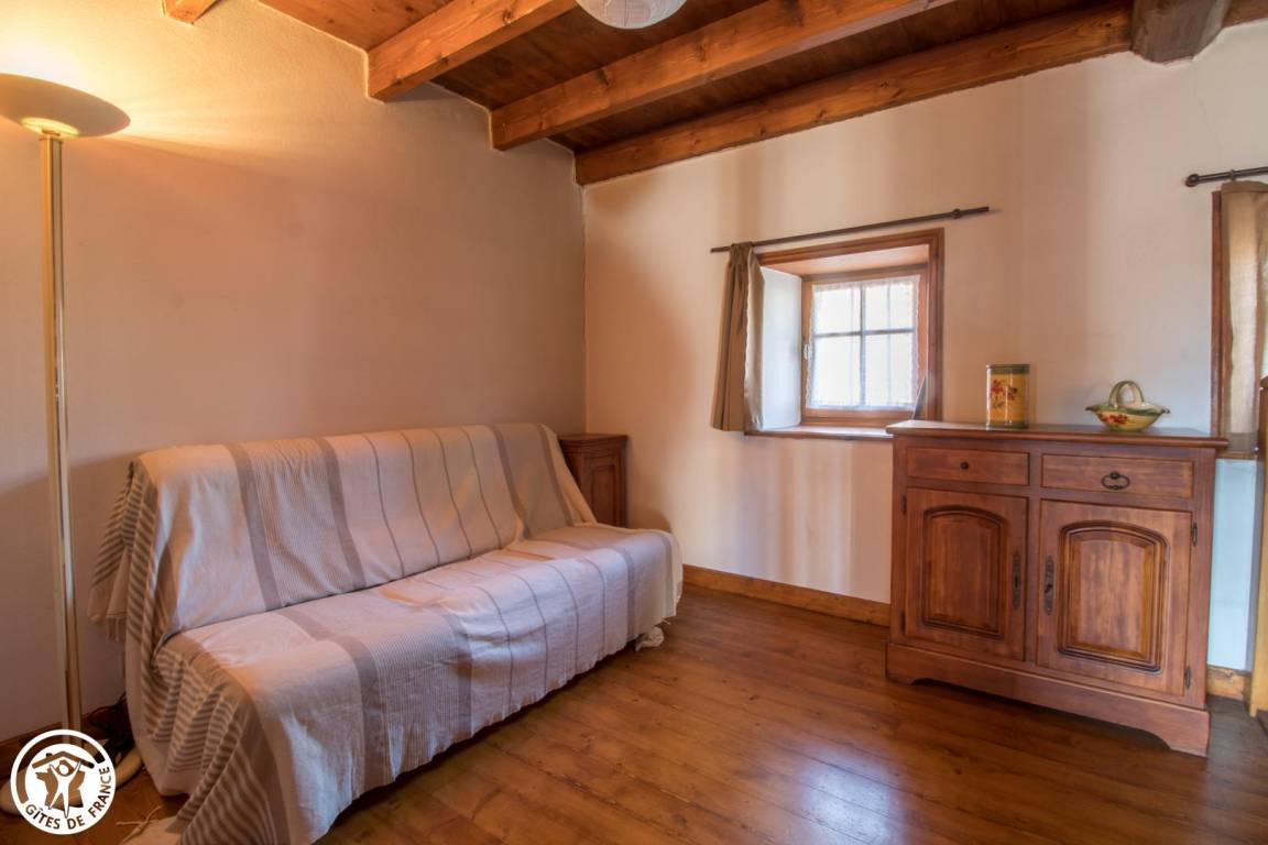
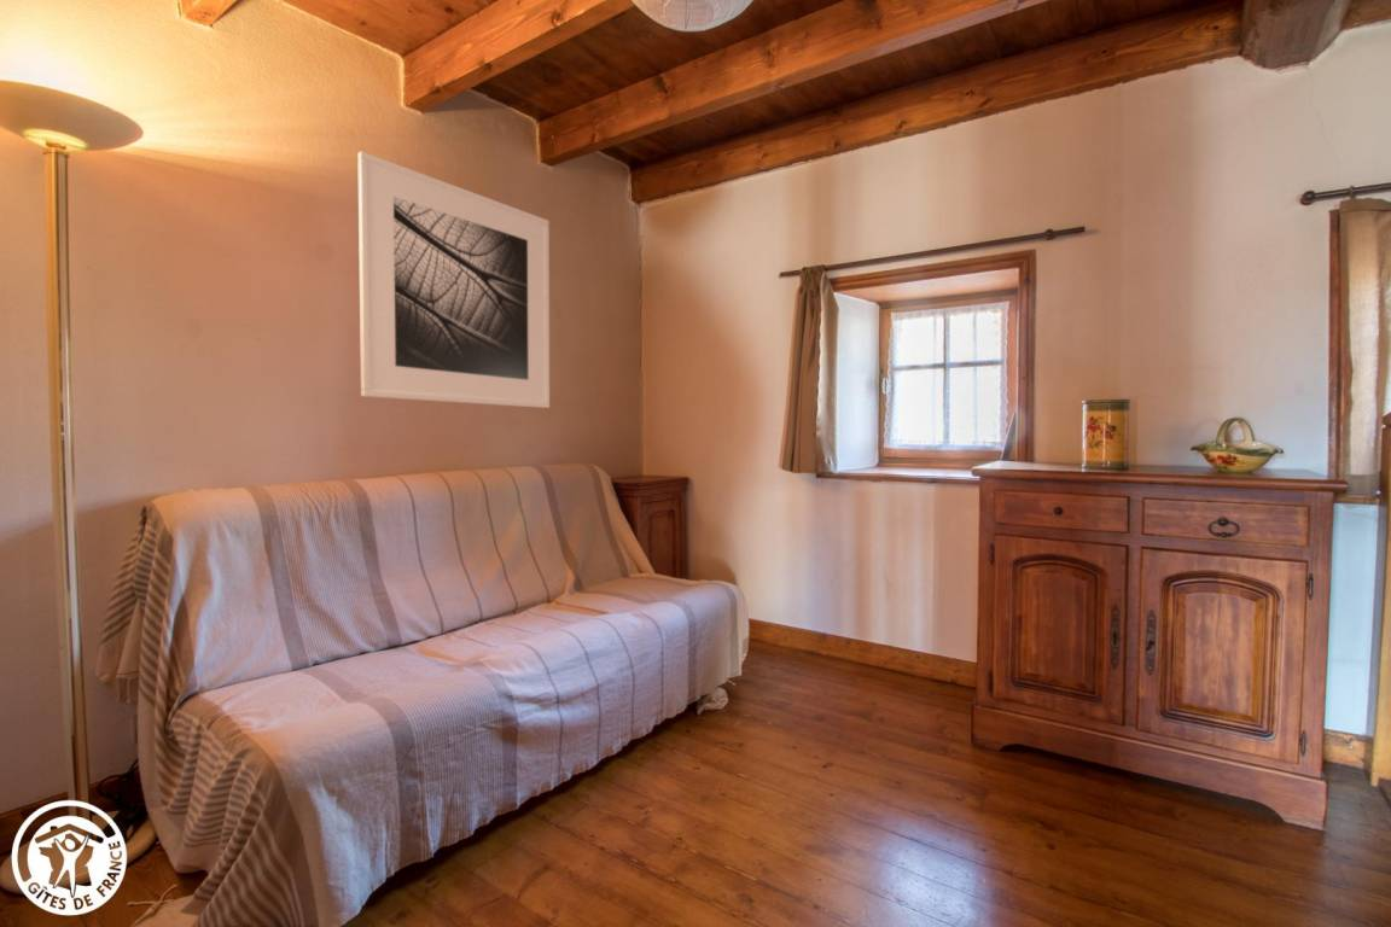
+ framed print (466, 297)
